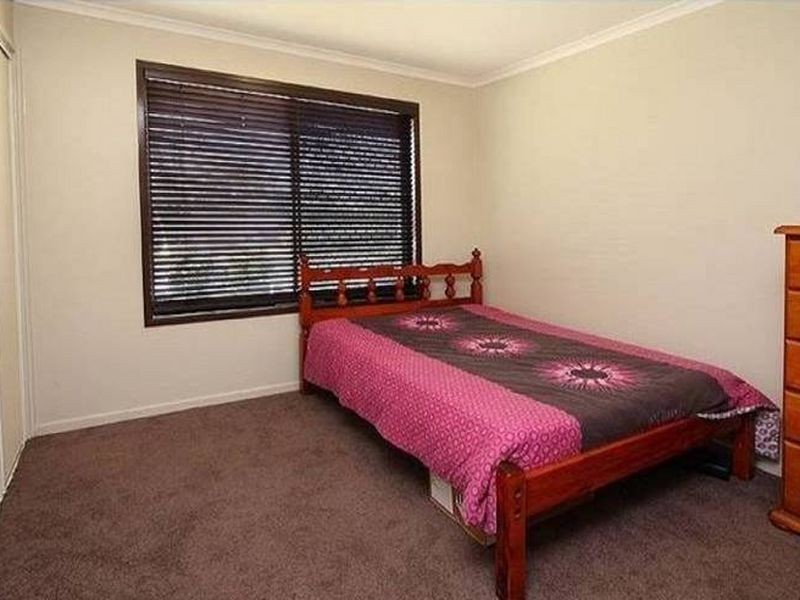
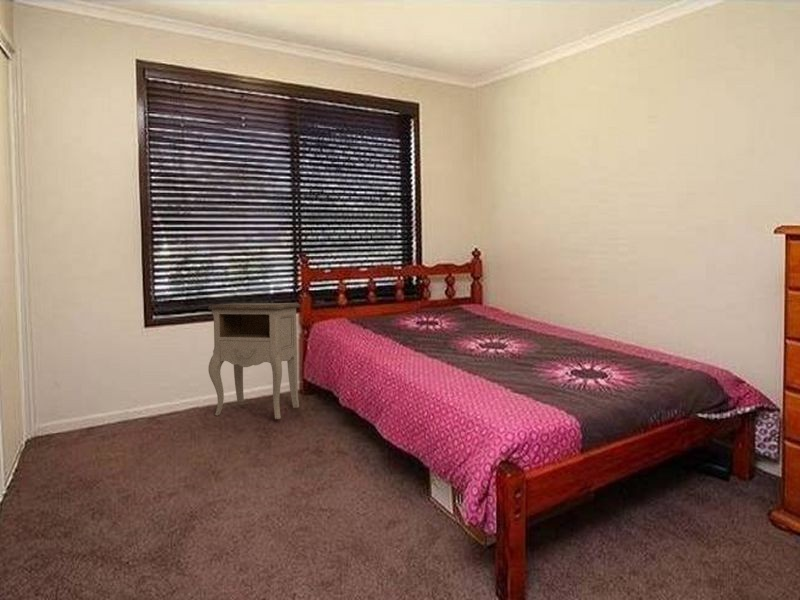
+ nightstand (255, 358)
